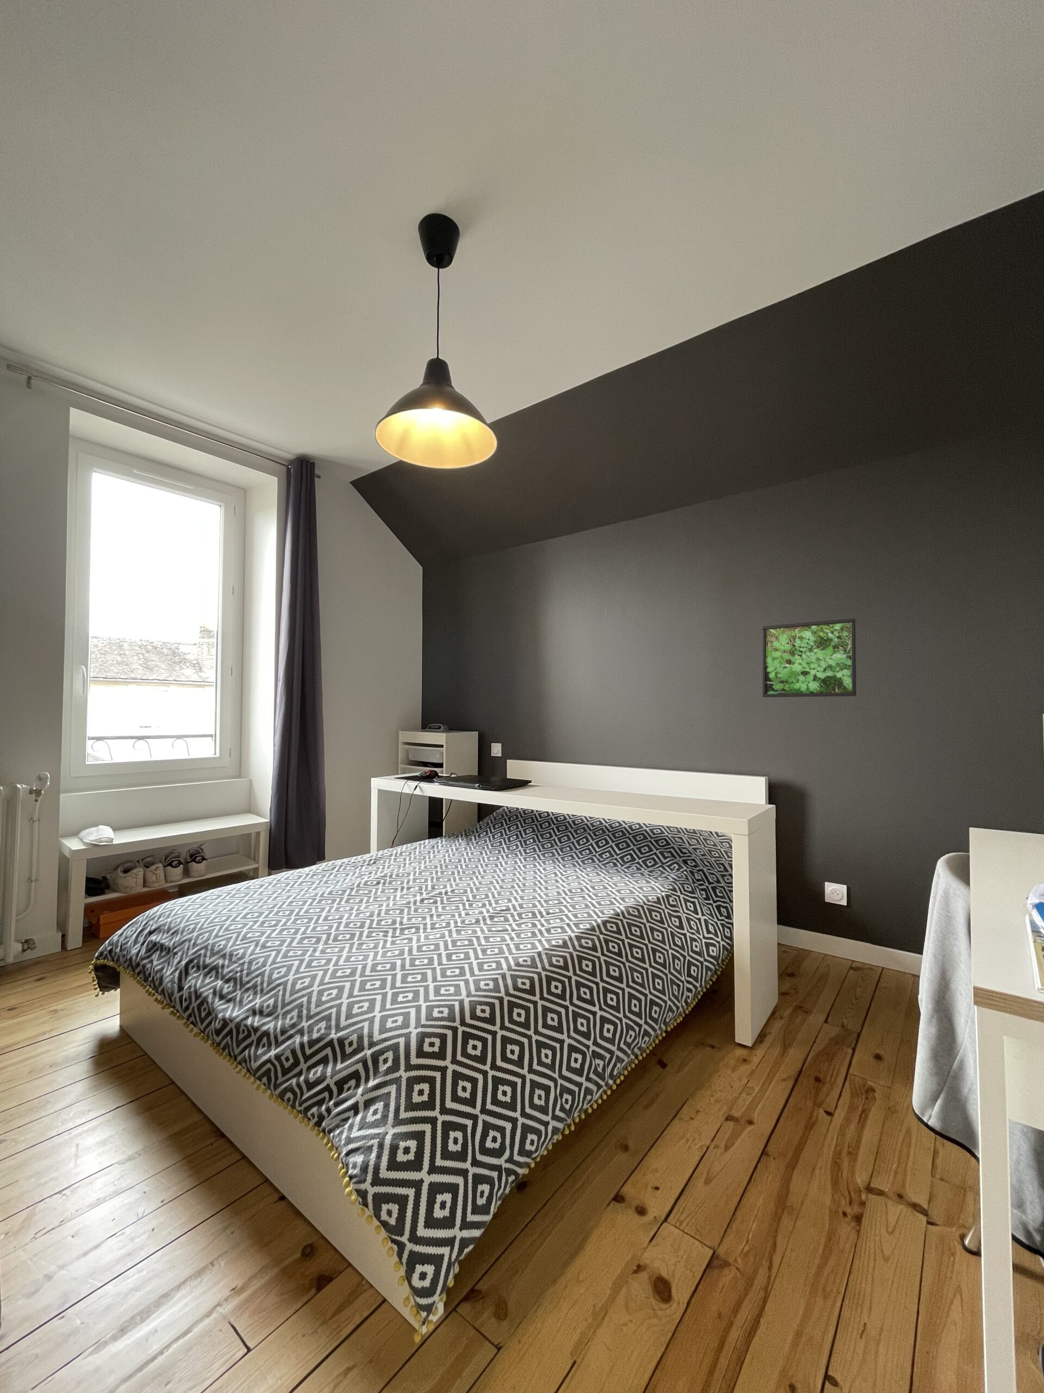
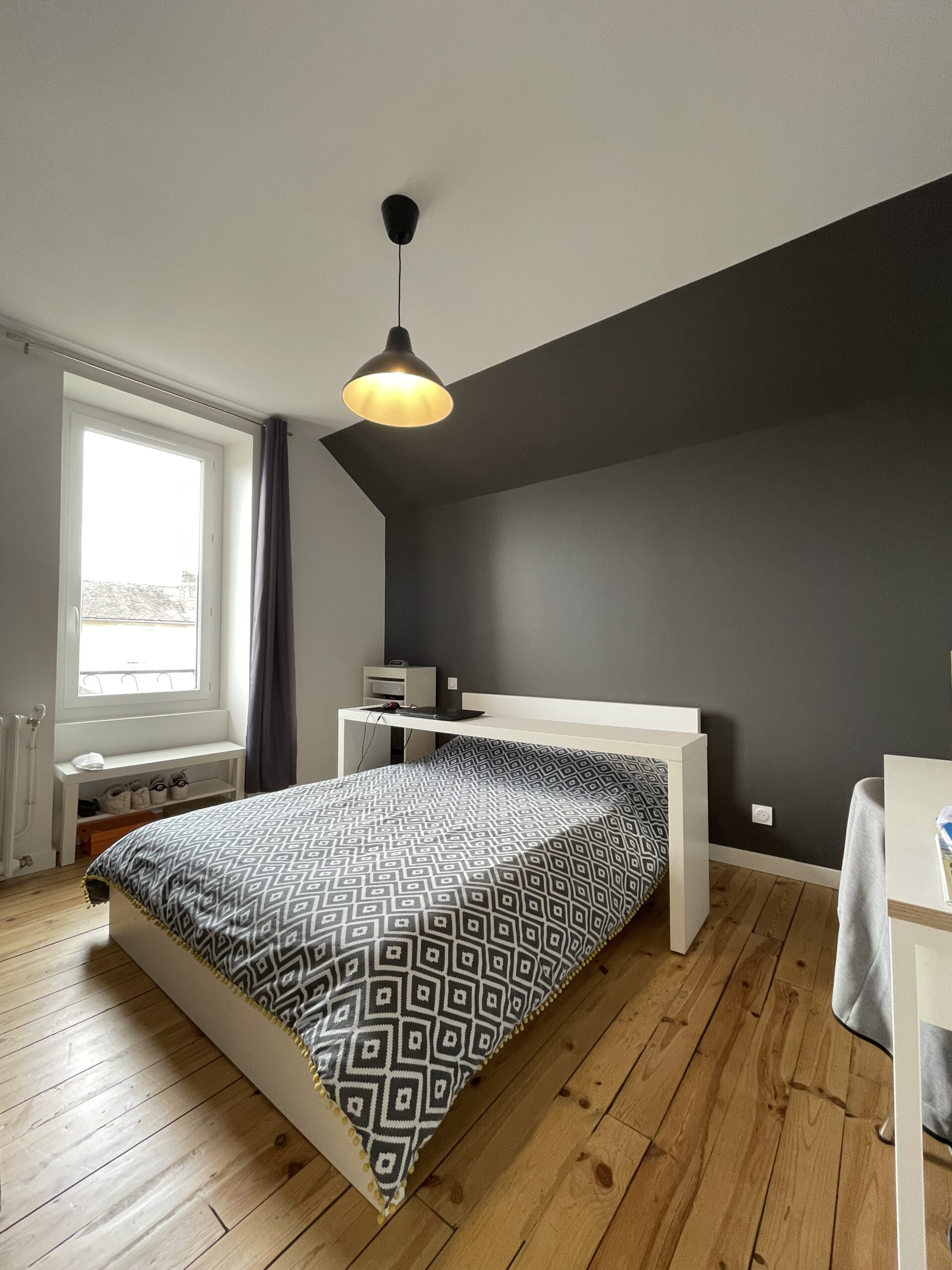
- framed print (807, 659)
